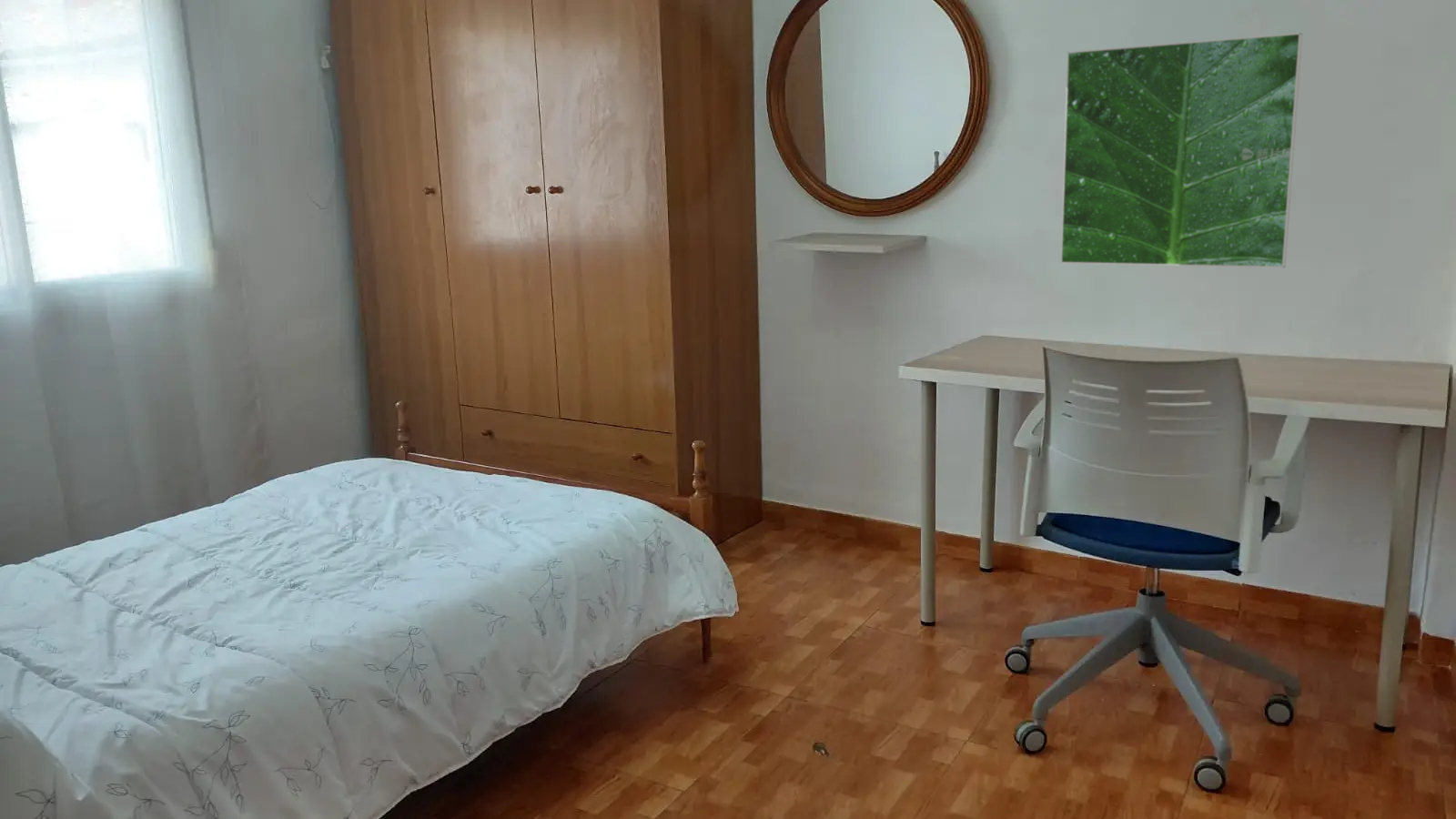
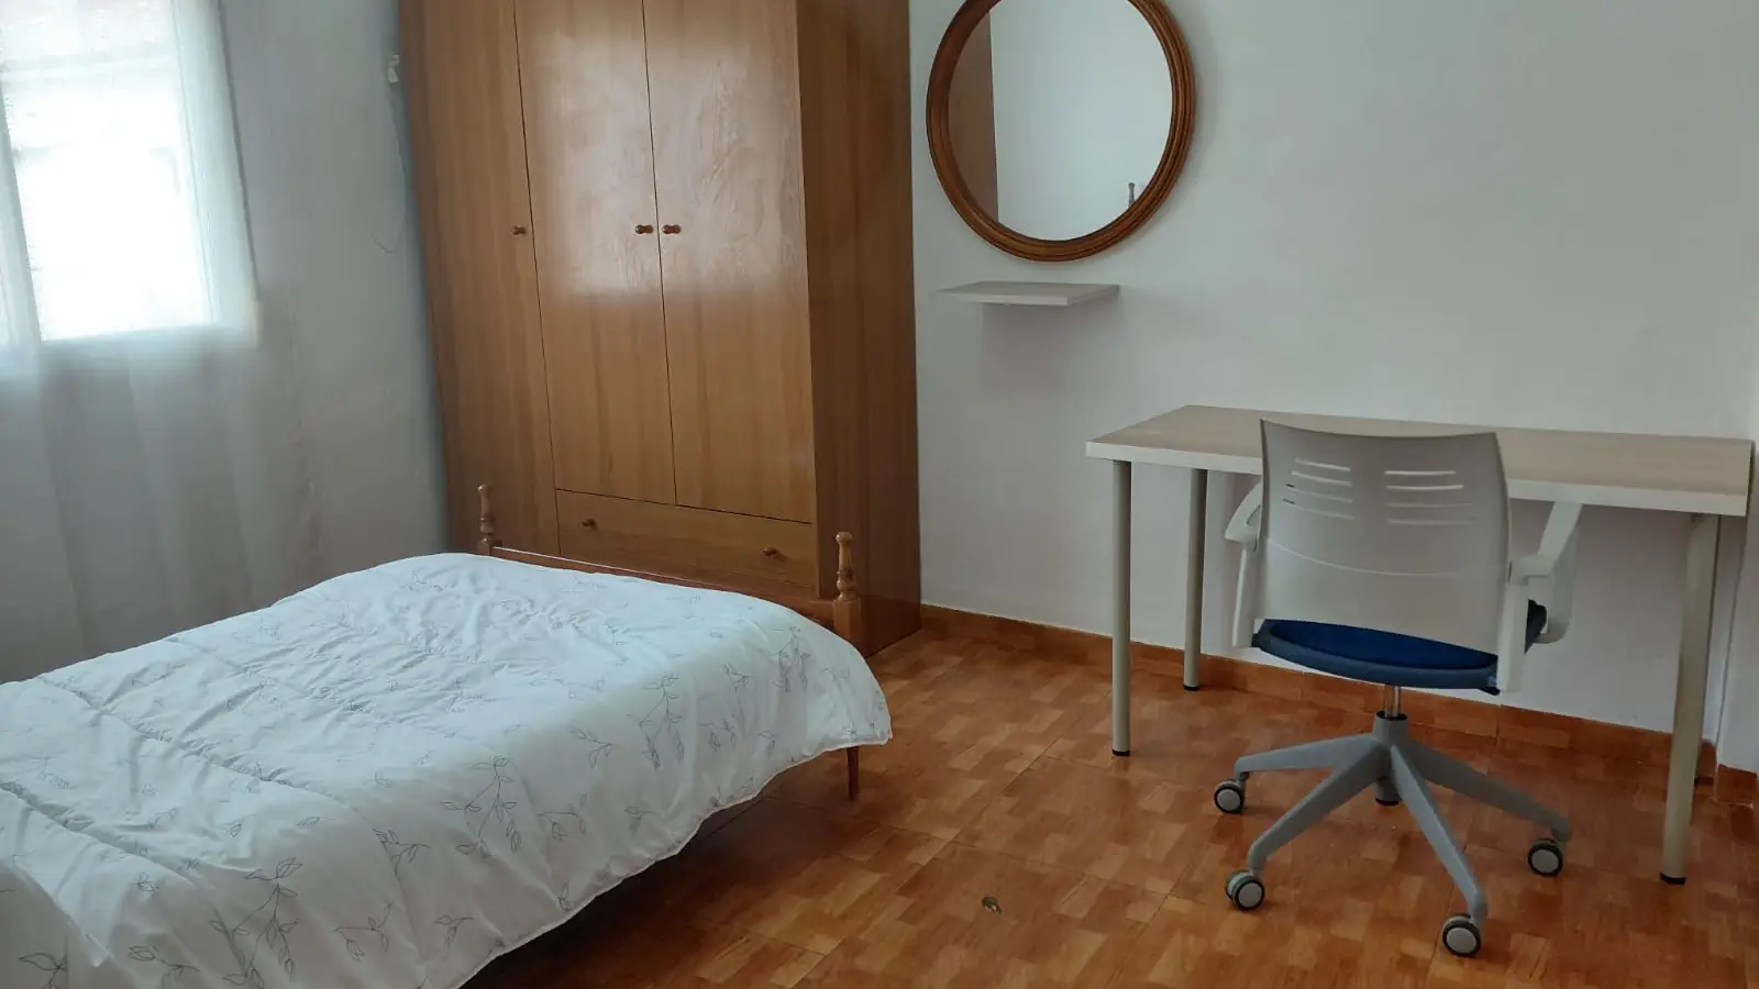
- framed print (1173, 156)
